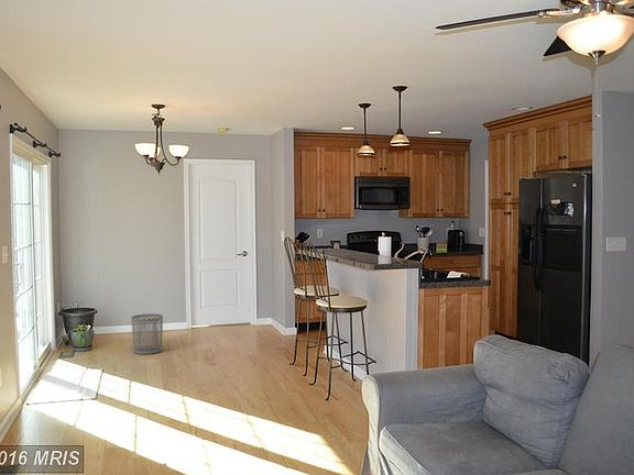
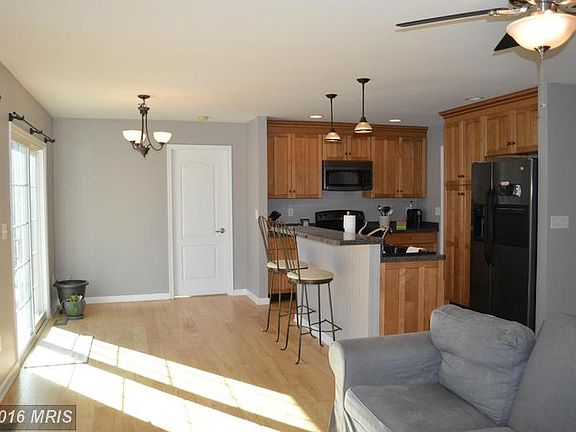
- waste bin (147, 333)
